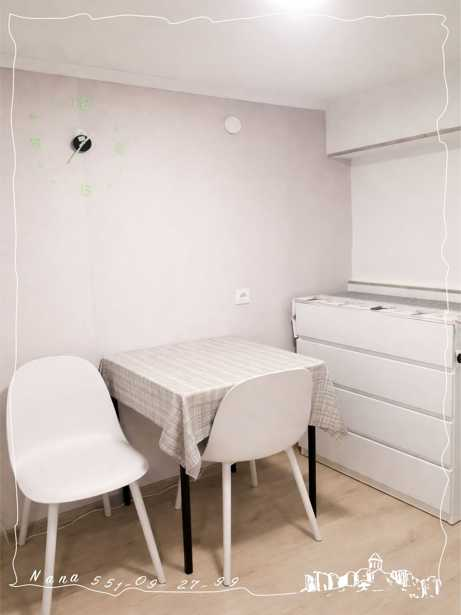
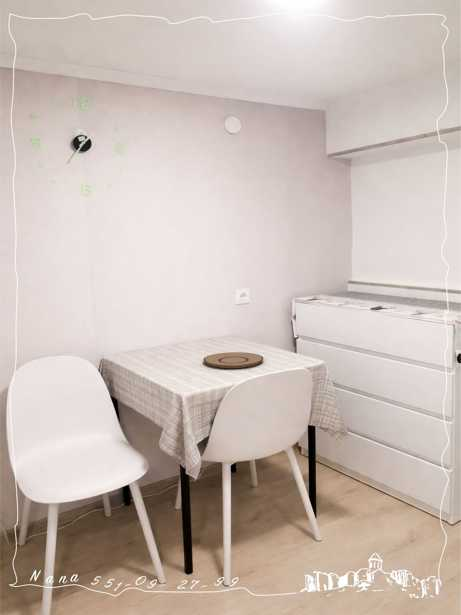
+ plate (233, 360)
